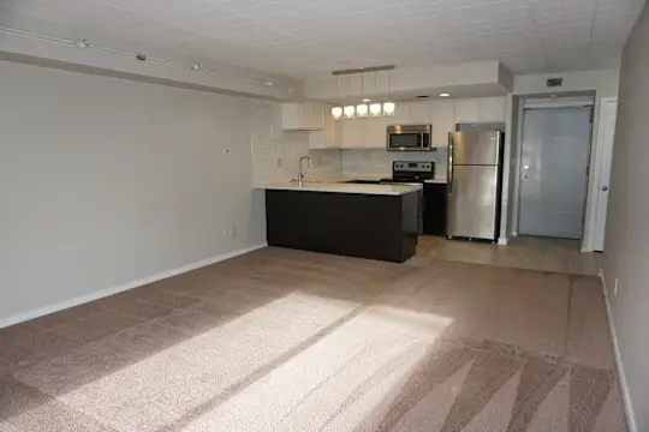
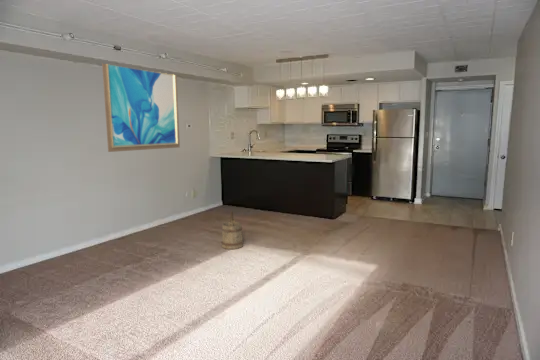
+ bucket (232, 228)
+ wall art (145, 107)
